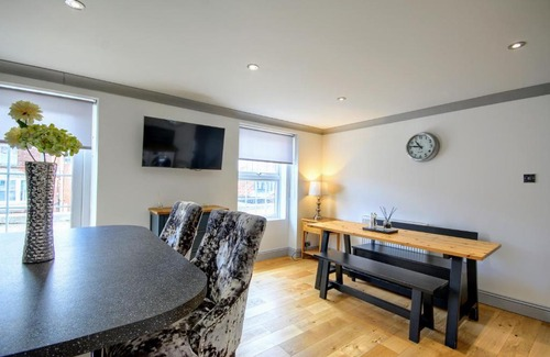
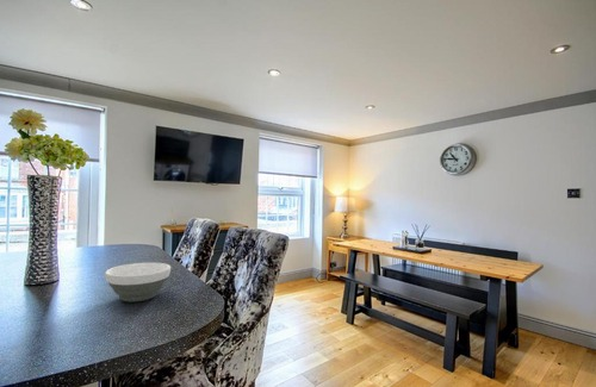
+ bowl (138, 282)
